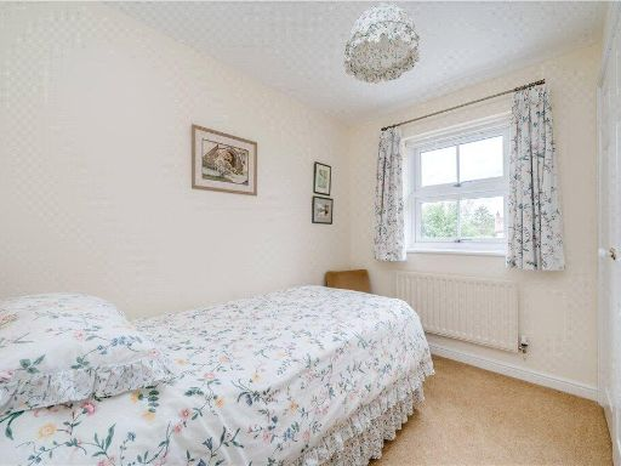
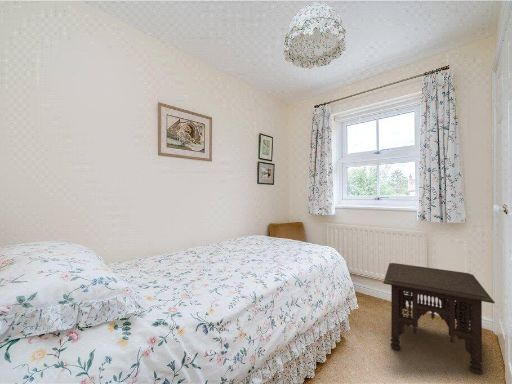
+ side table (430, 309)
